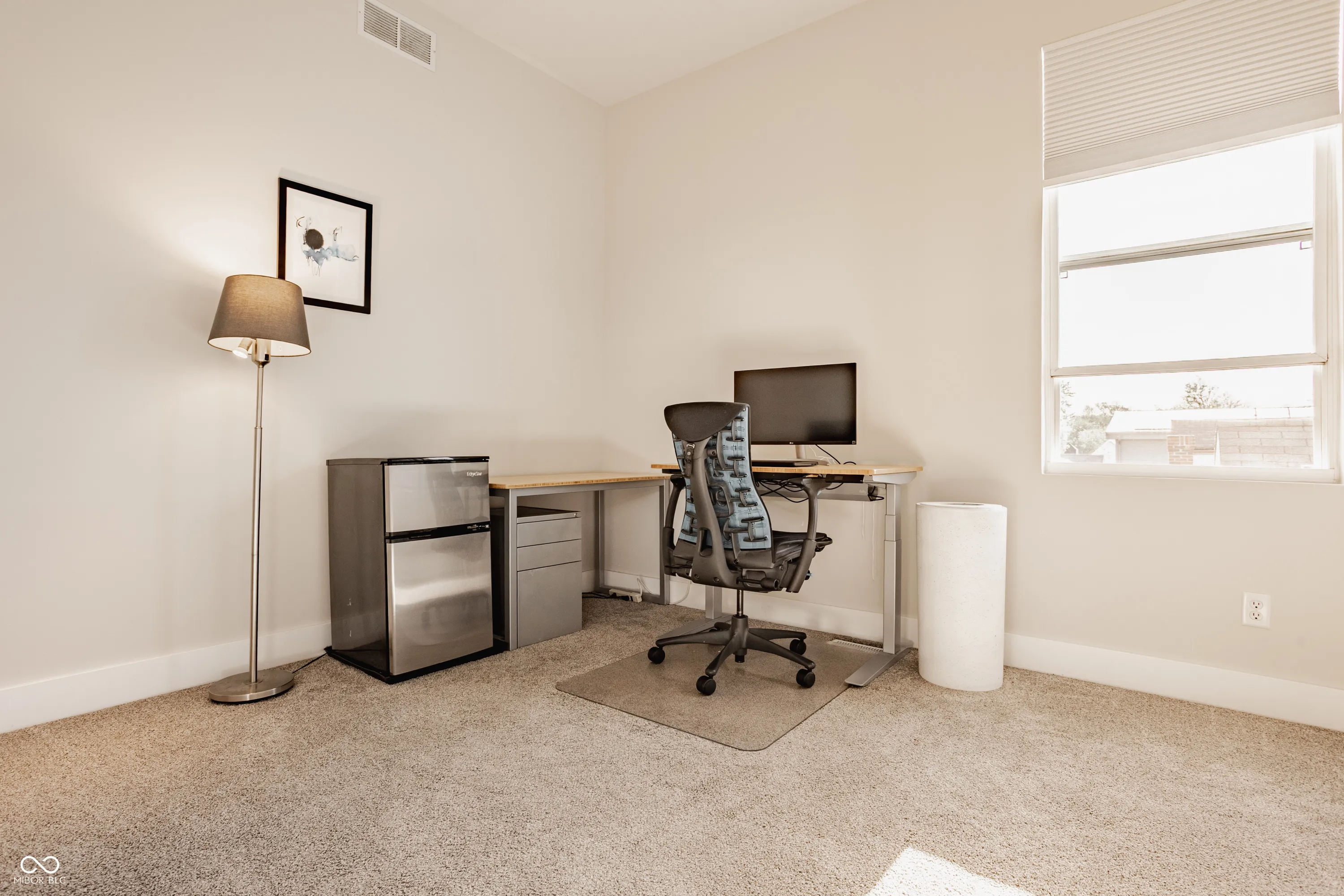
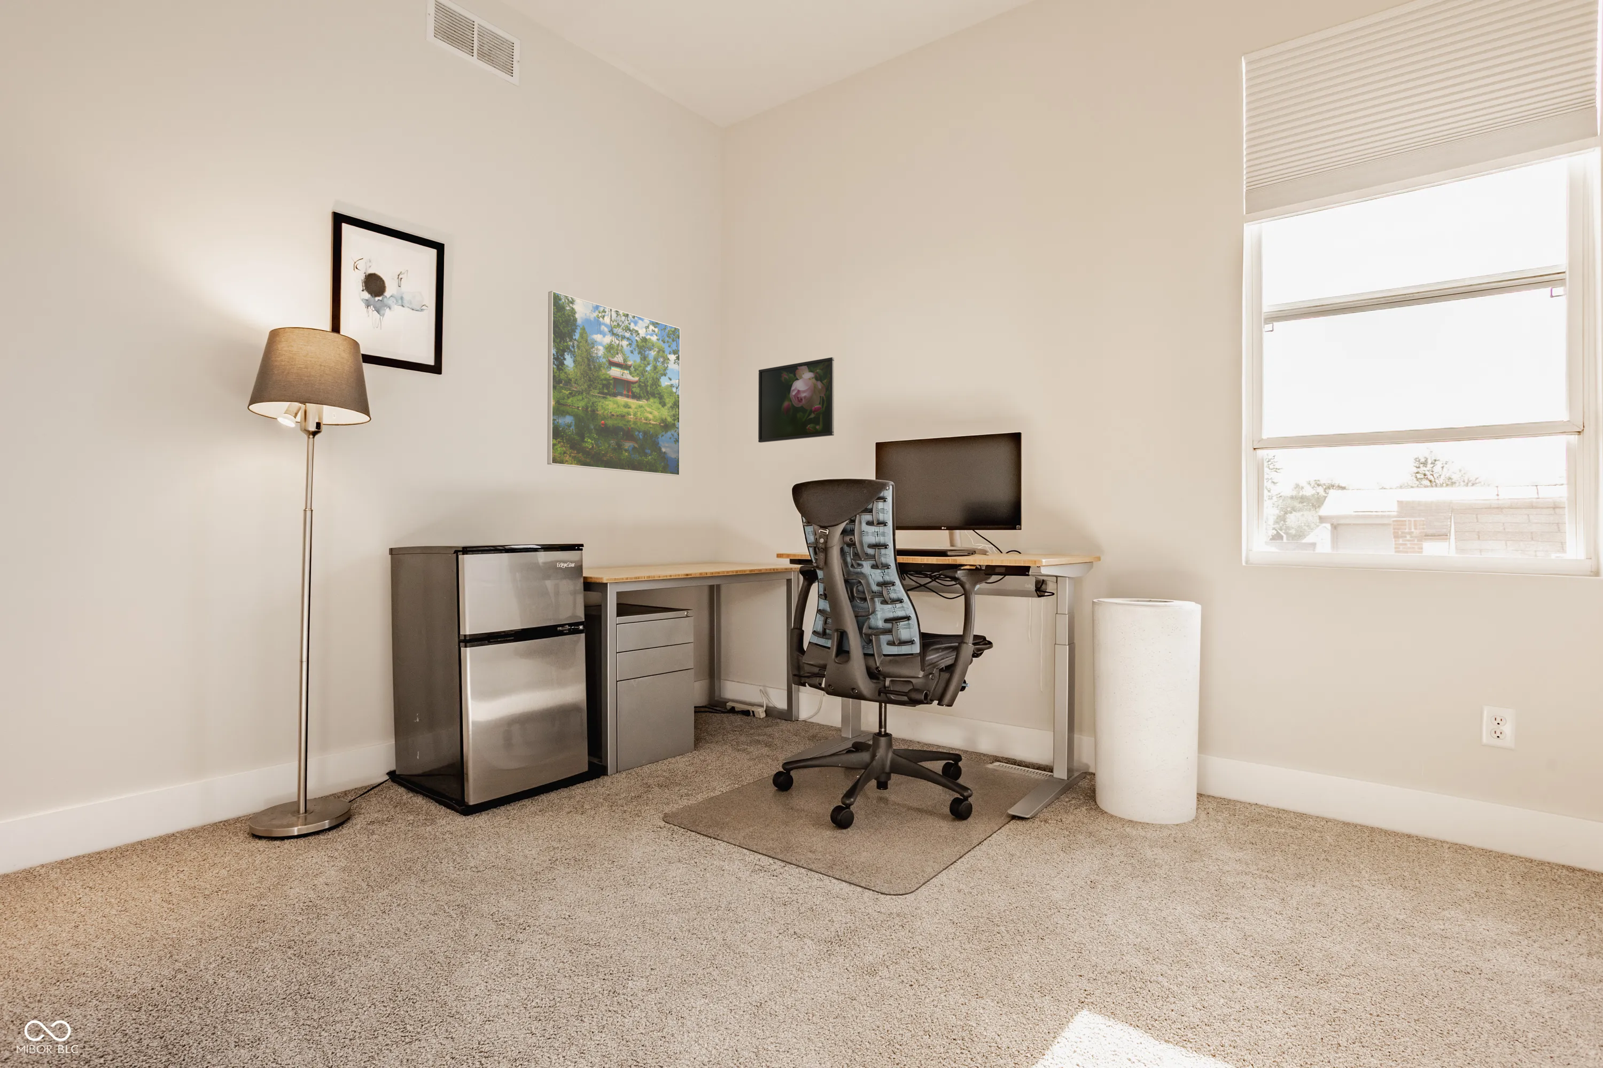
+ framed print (794, 401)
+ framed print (619, 391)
